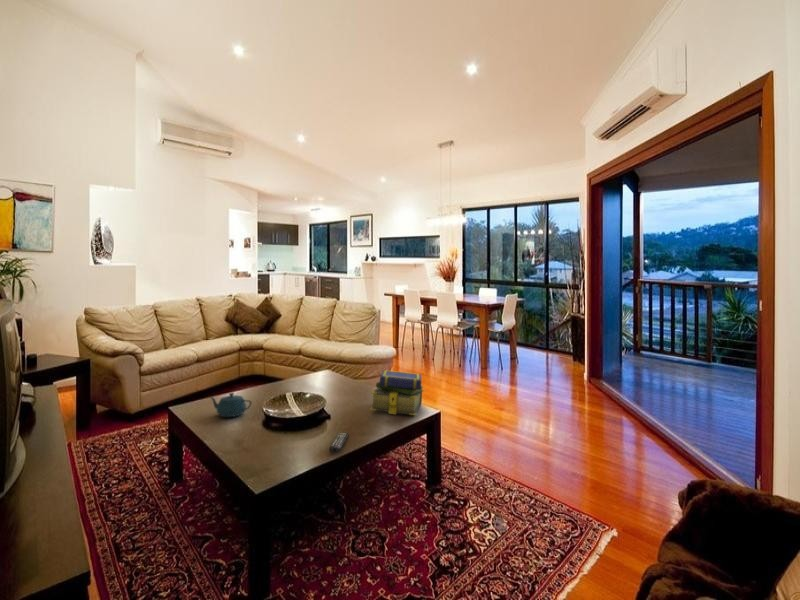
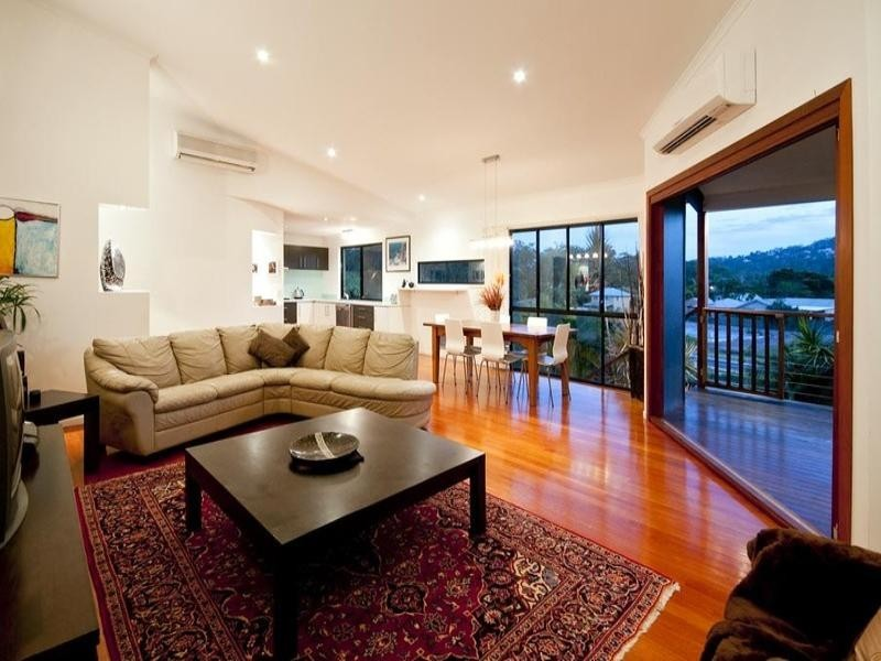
- teapot (230, 403)
- stack of books (399, 390)
- remote control (339, 441)
